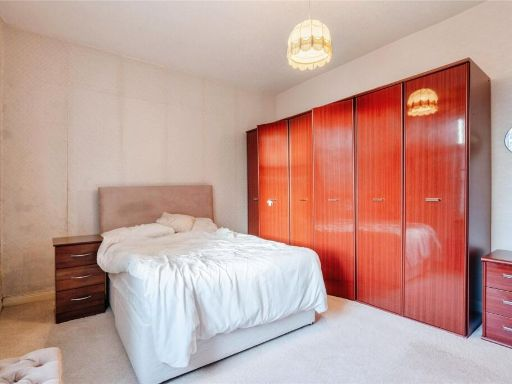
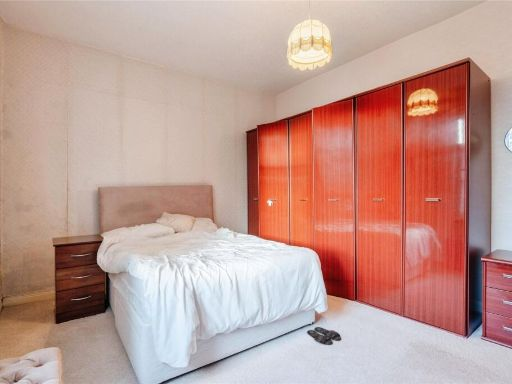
+ slippers (323, 333)
